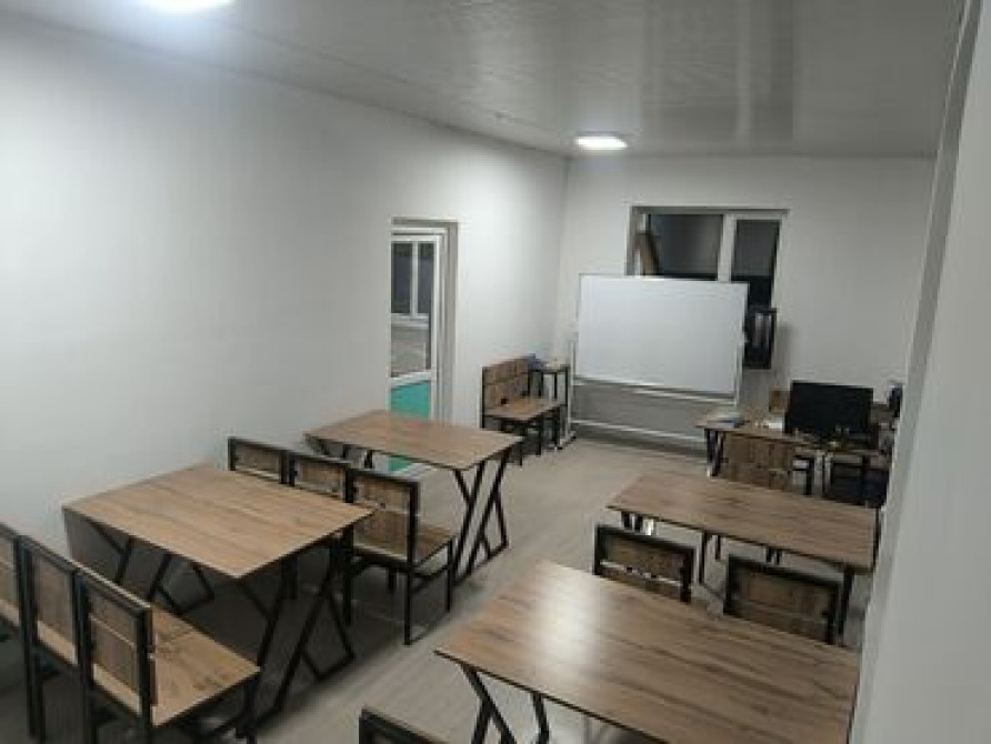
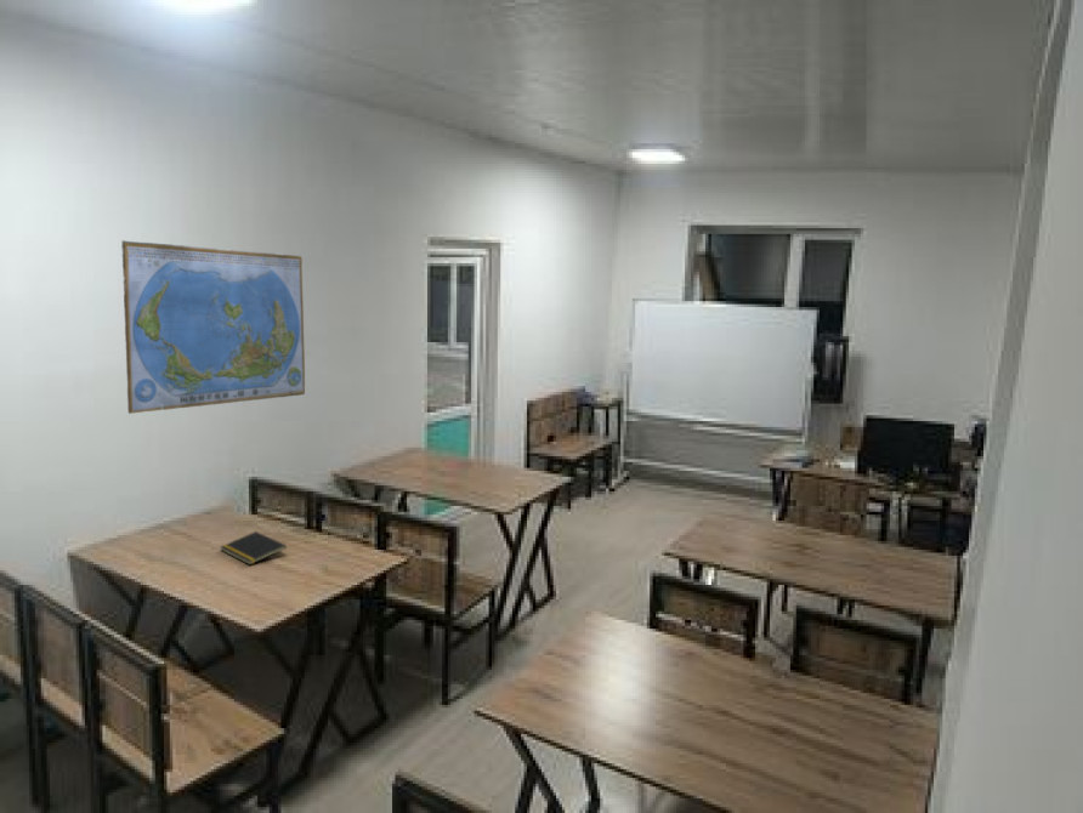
+ world map (225, 326)
+ notepad (253, 547)
